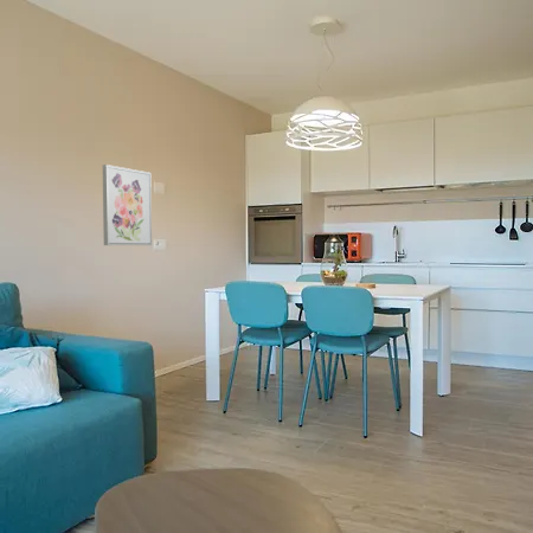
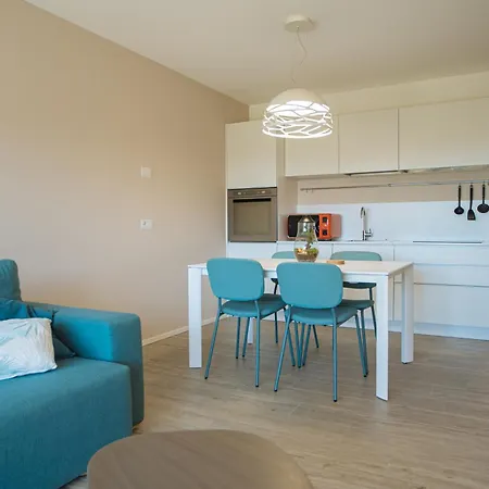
- wall art (128, 207)
